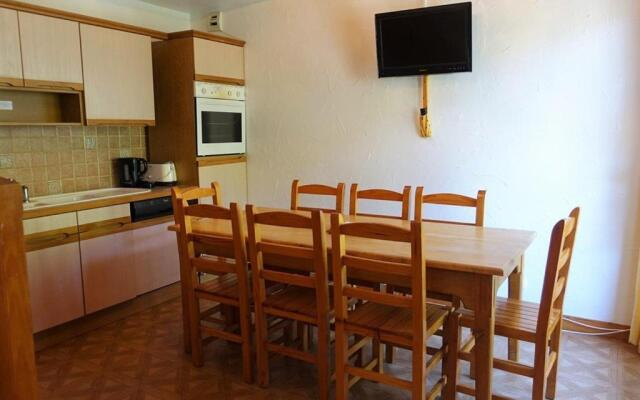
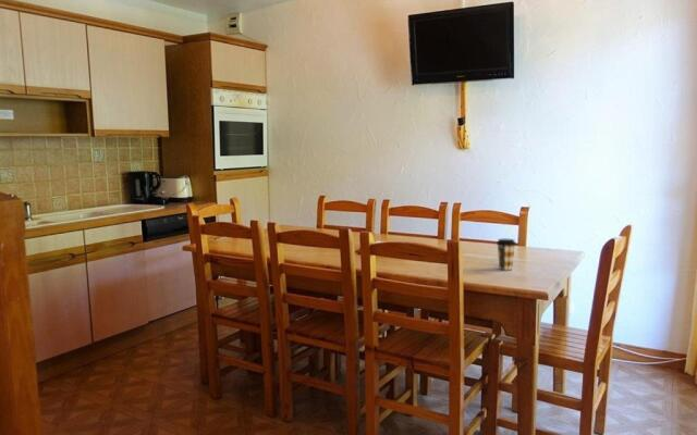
+ coffee cup (505, 253)
